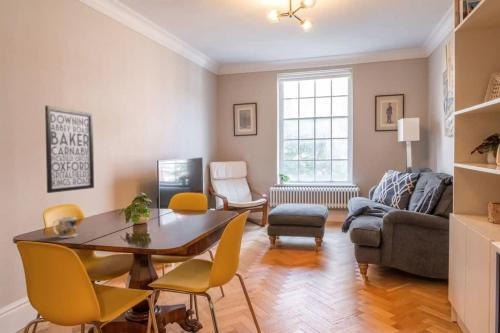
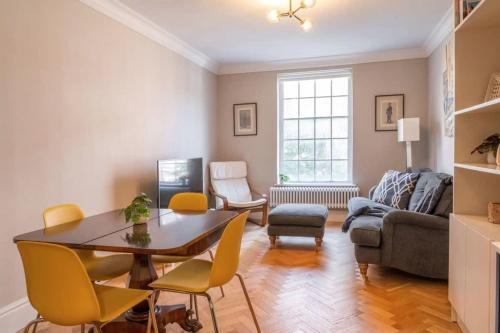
- wall art (71, 150)
- mug (64, 226)
